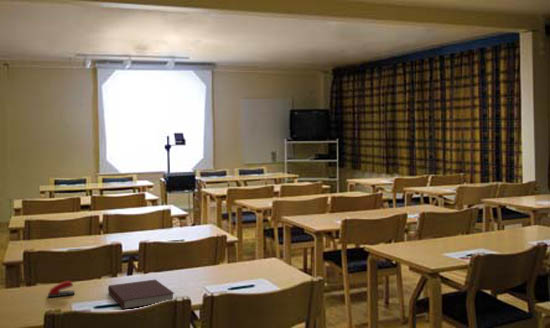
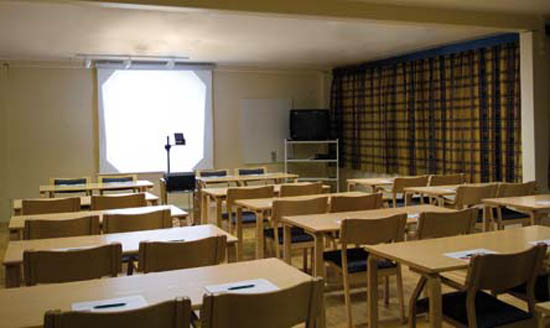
- notebook (140, 293)
- stapler (61, 288)
